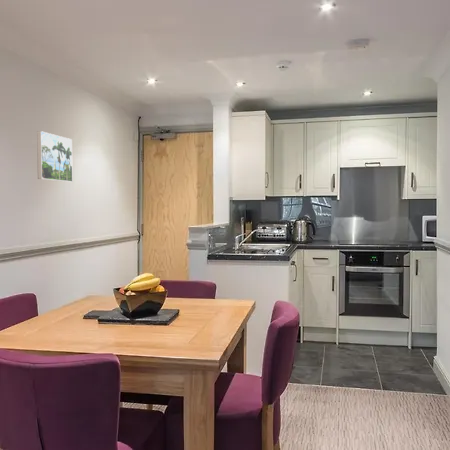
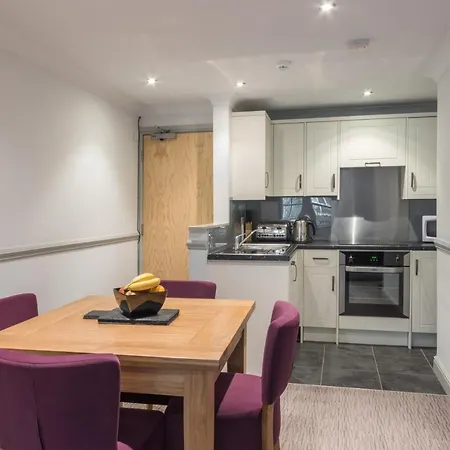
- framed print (55, 158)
